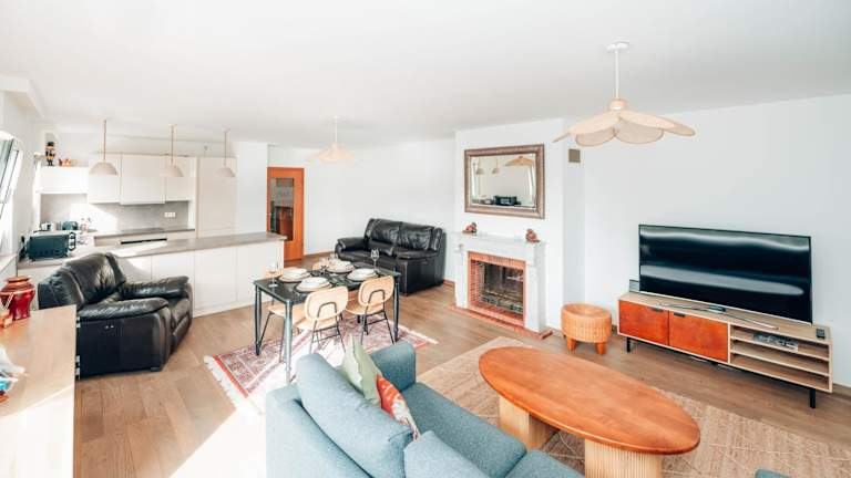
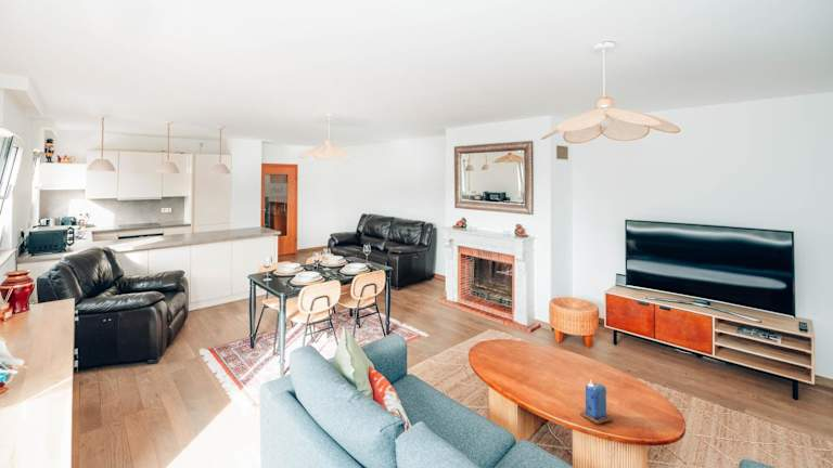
+ candle (595, 399)
